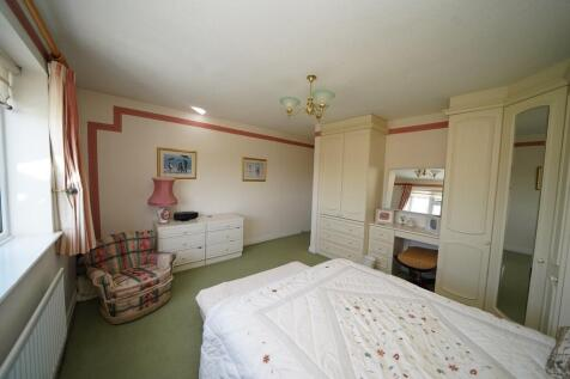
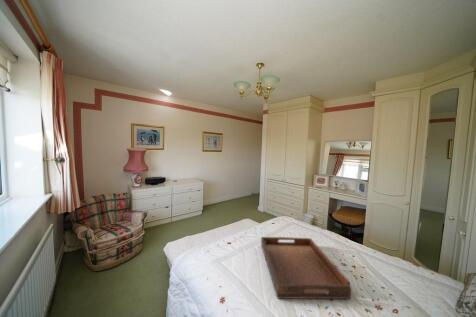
+ serving tray (297, 261)
